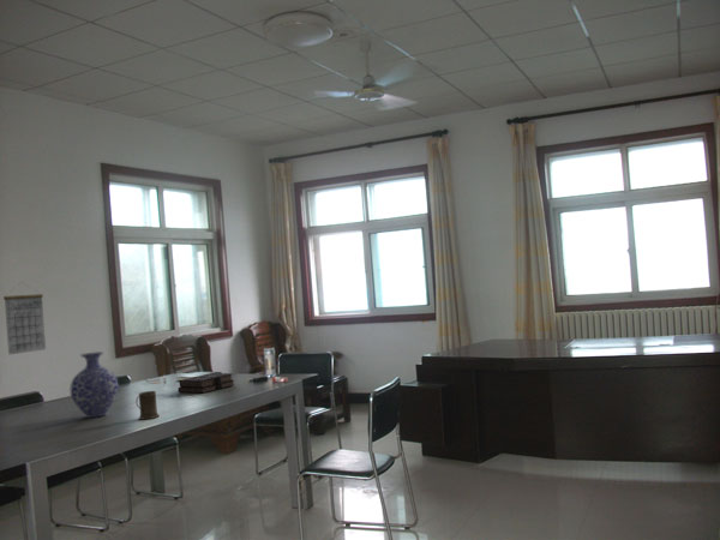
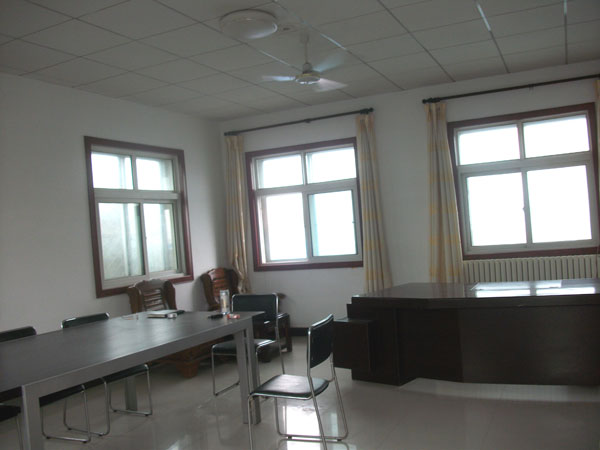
- calendar (24, 317)
- vase (94, 384)
- hardback book (206, 383)
- mug (145, 404)
